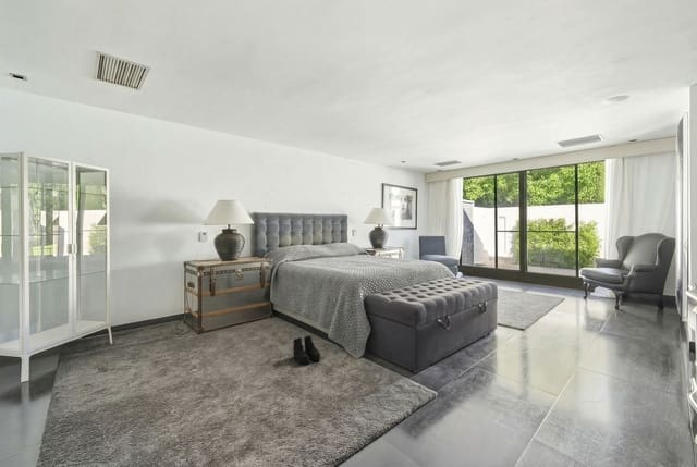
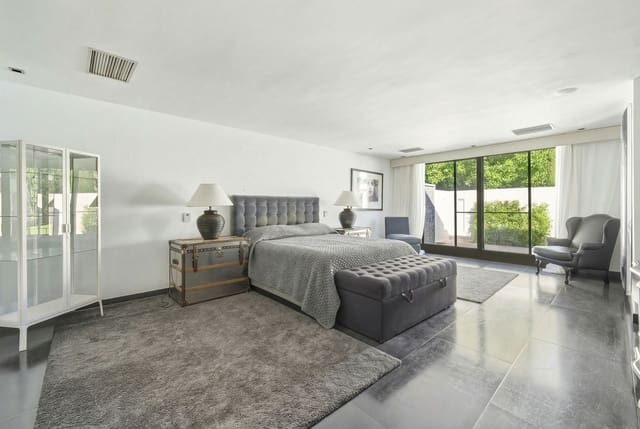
- boots (306, 347)
